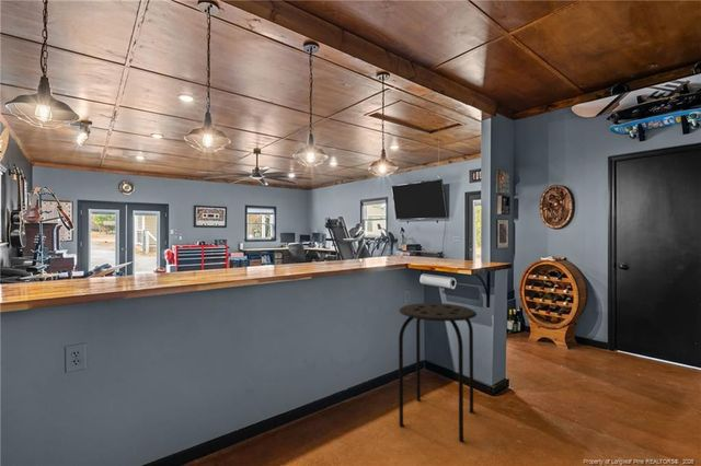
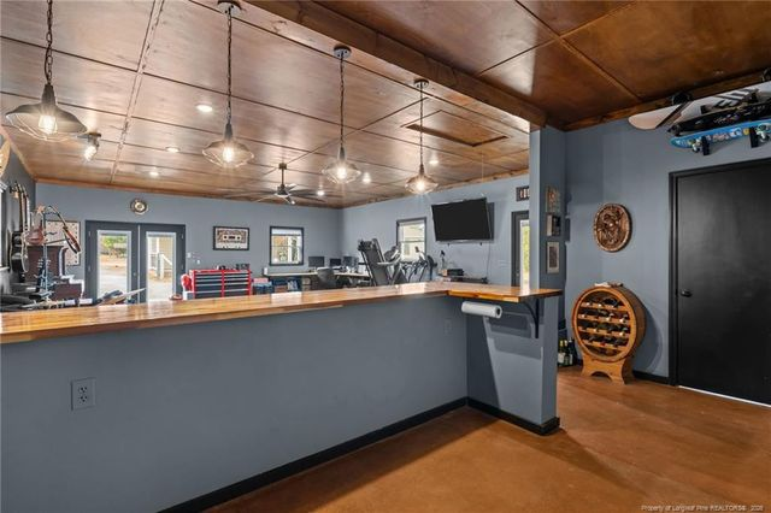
- stool (418, 363)
